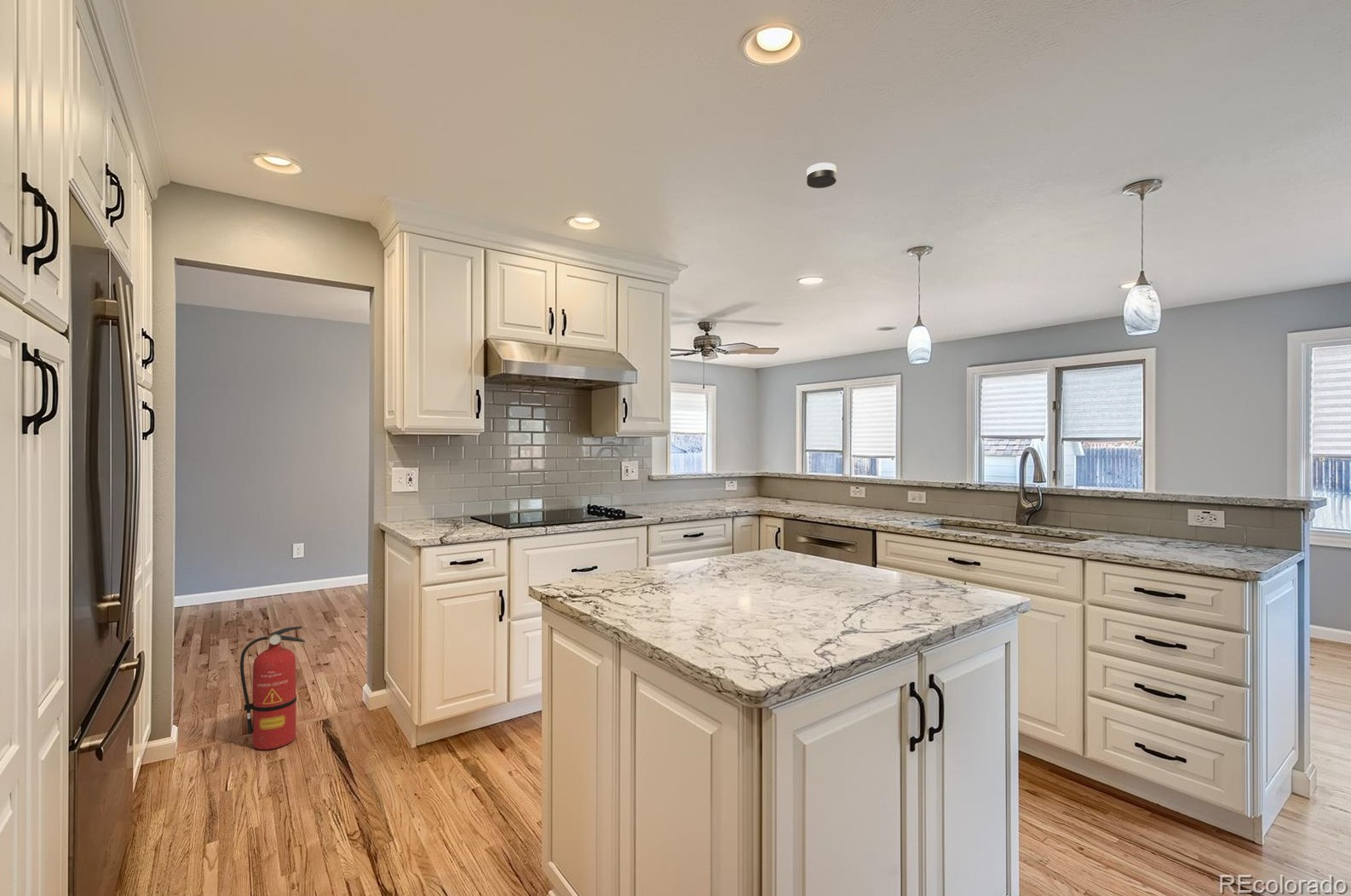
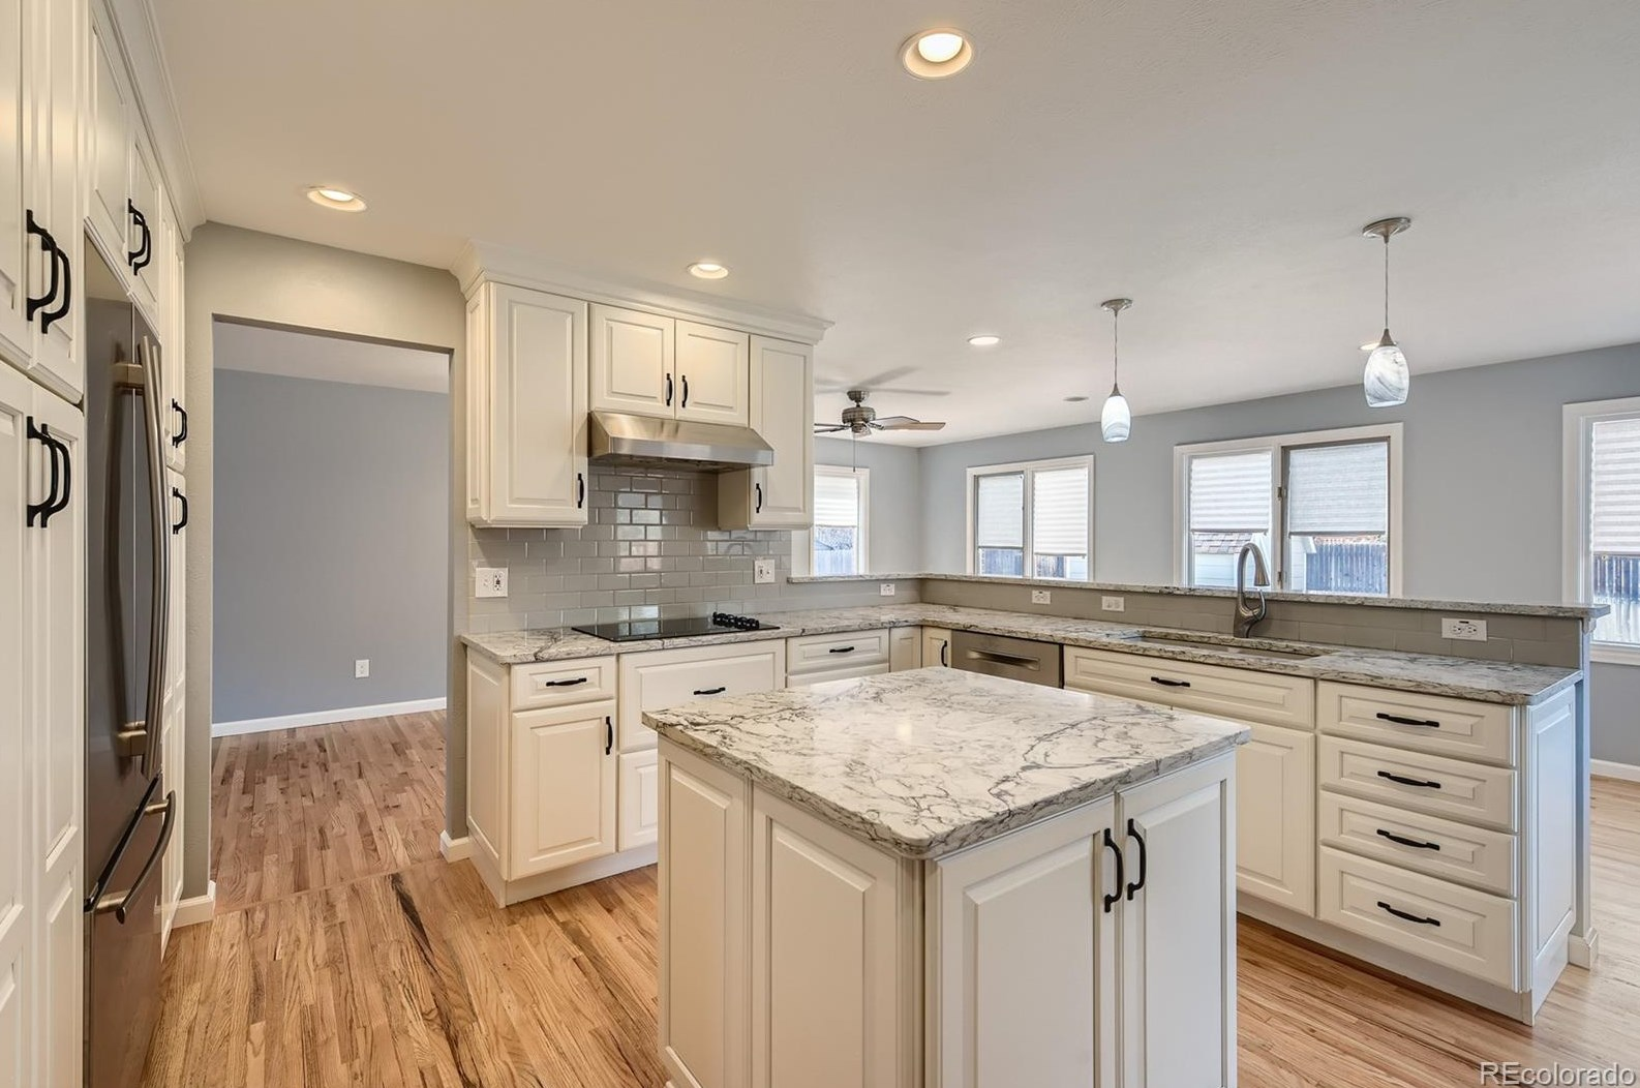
- fire extinguisher (273, 686)
- smoke detector (821, 175)
